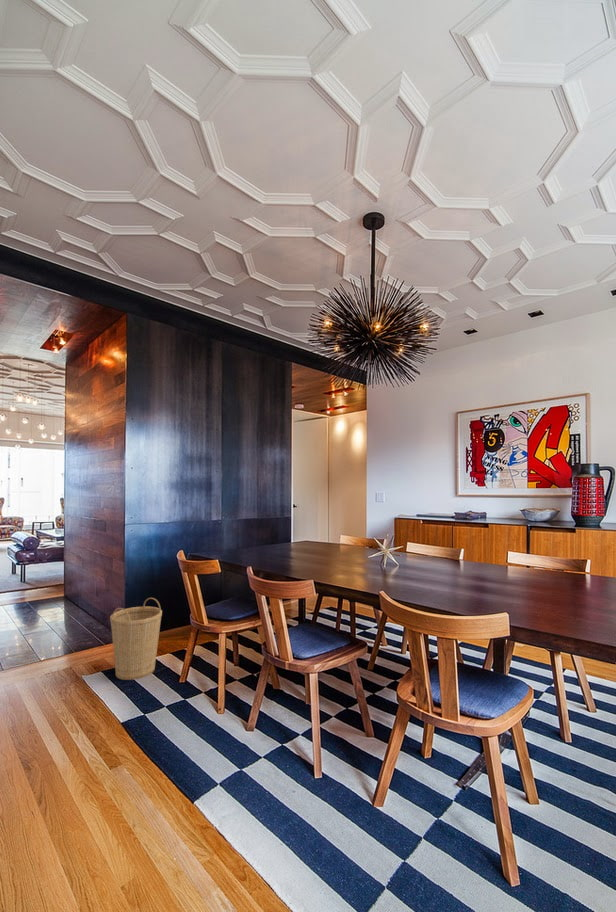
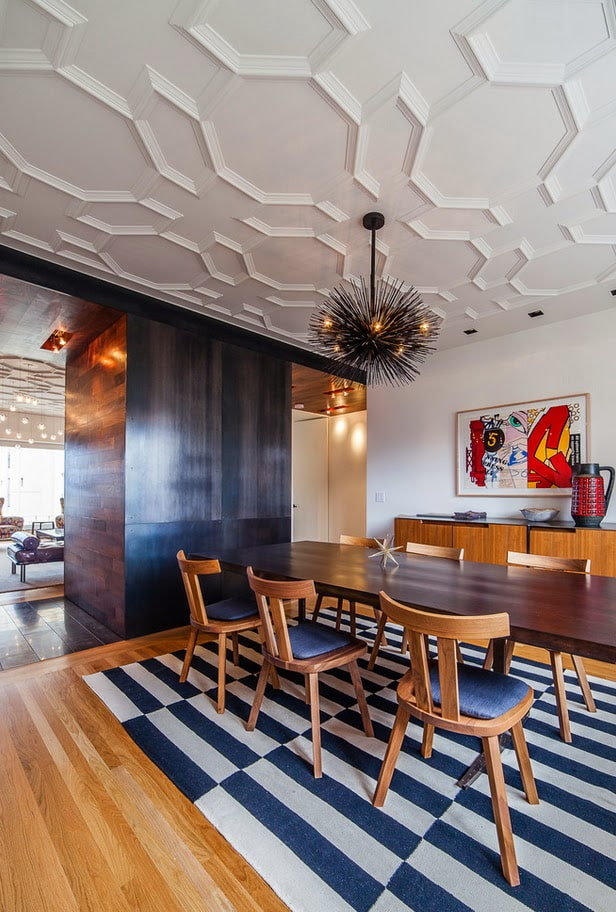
- basket (136, 636)
